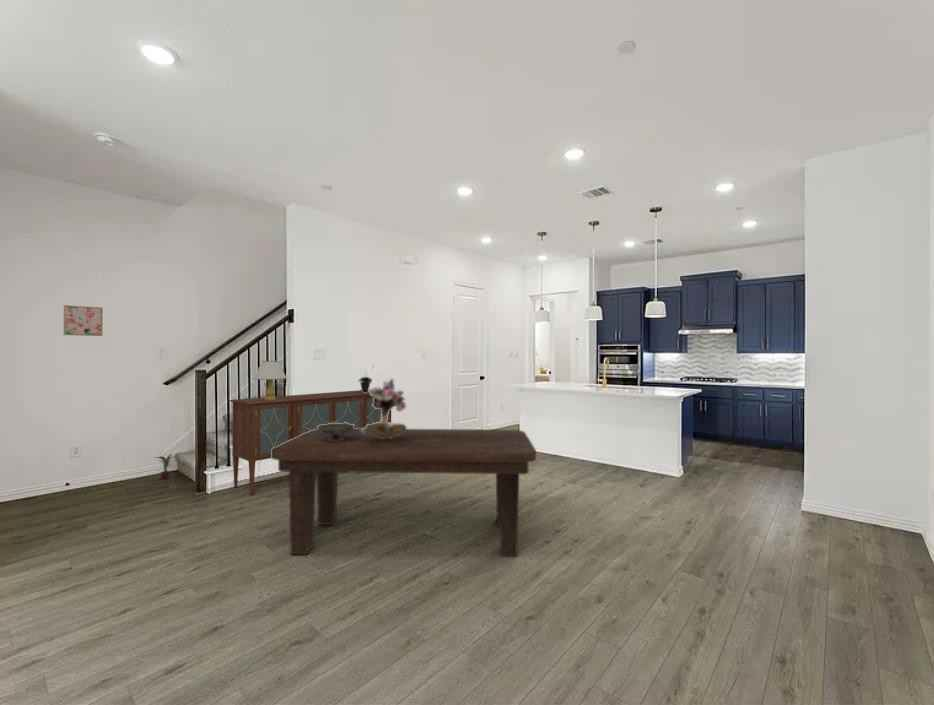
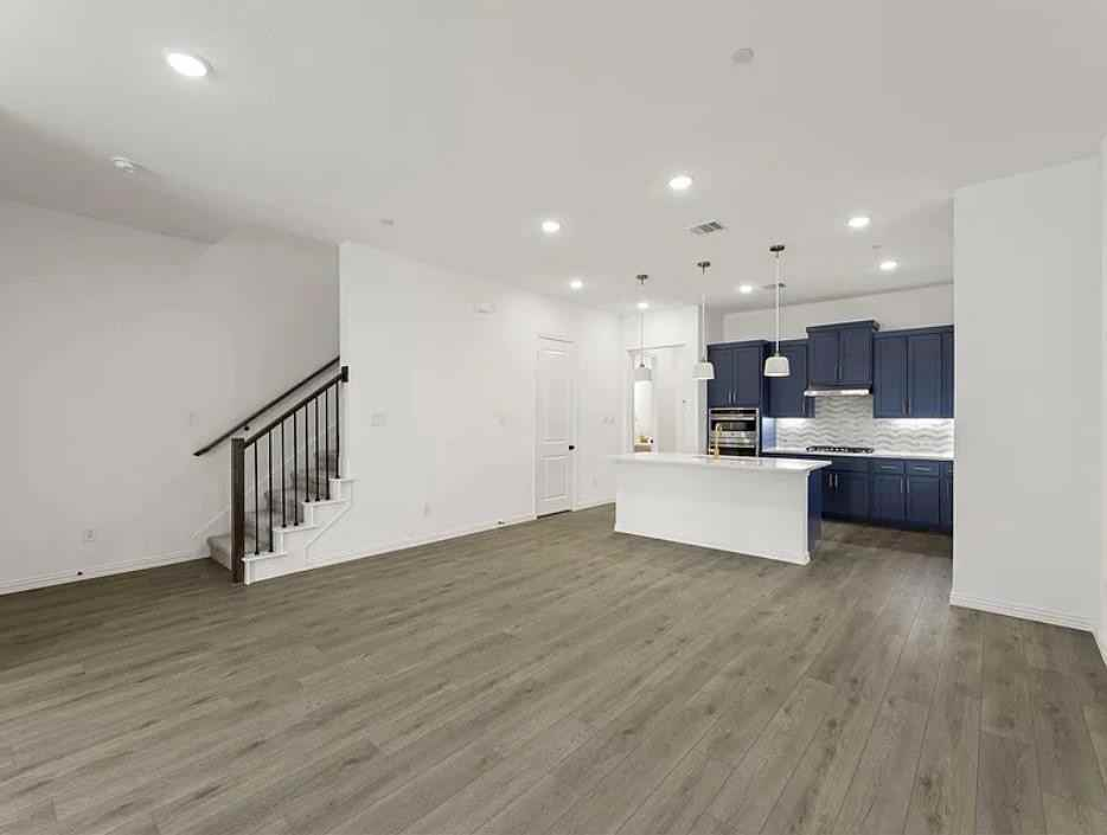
- potted plant (365, 378)
- table lamp (270, 380)
- potted plant (164, 466)
- sideboard (316, 428)
- bouquet (386, 410)
- dining table (410, 472)
- decorative bowl (336, 432)
- wall art (83, 321)
